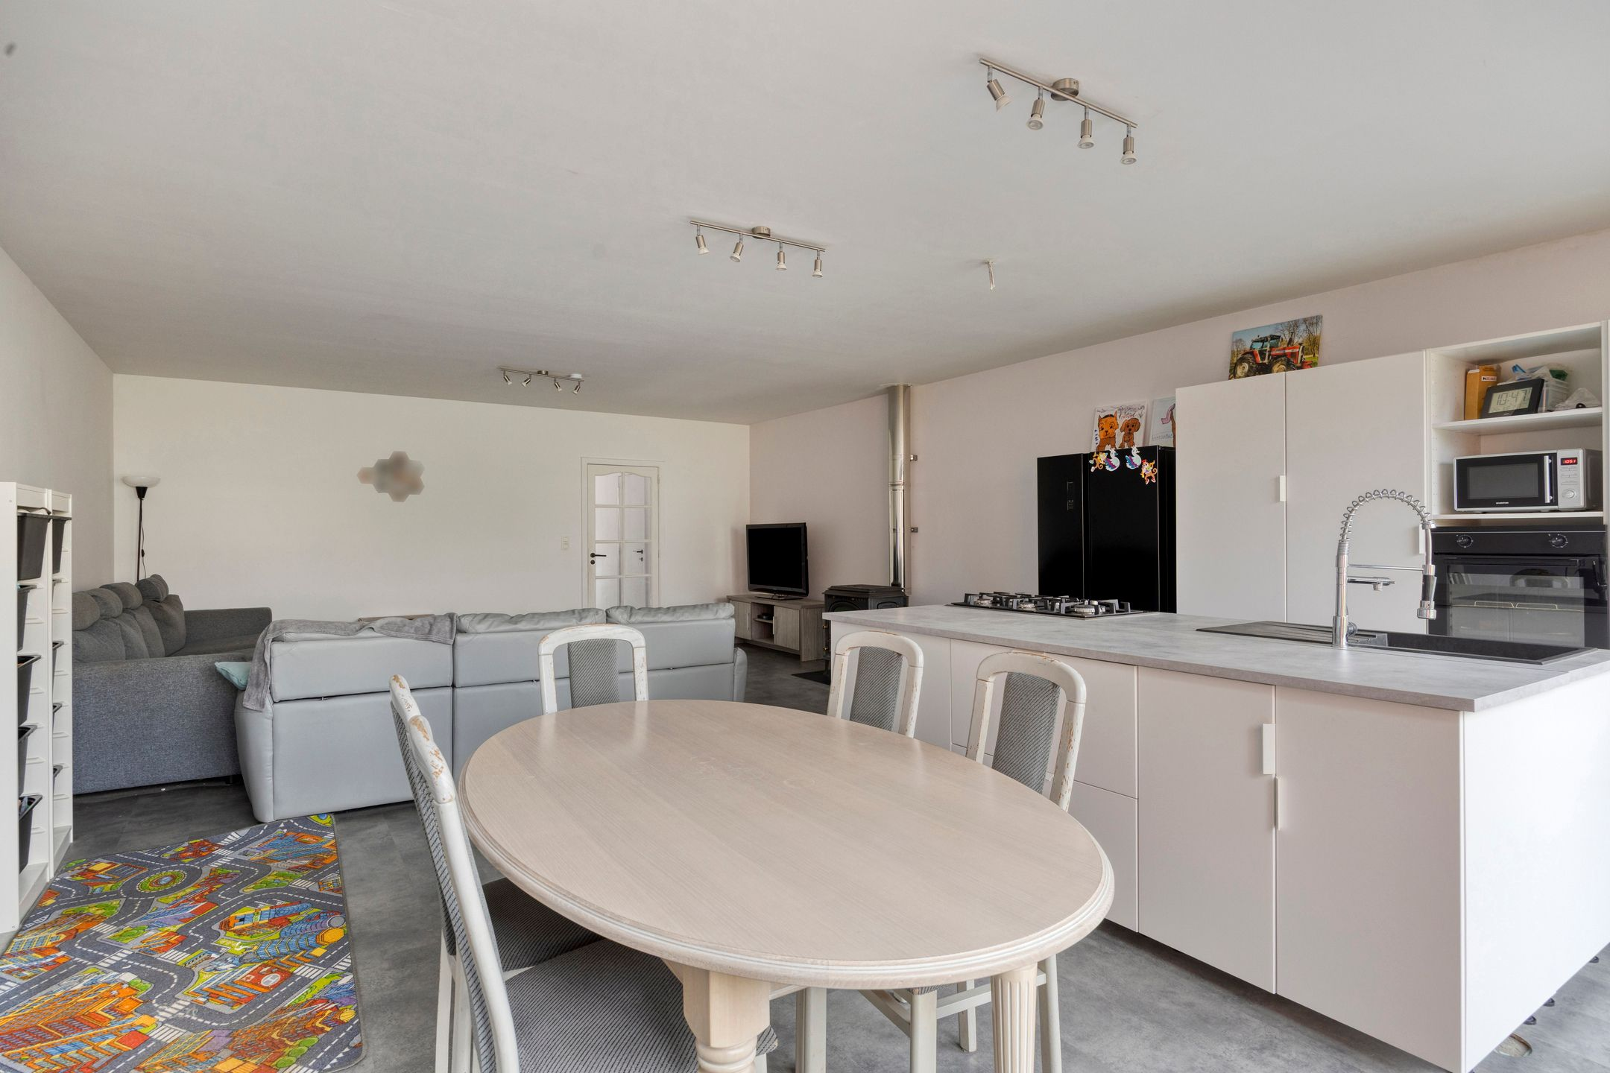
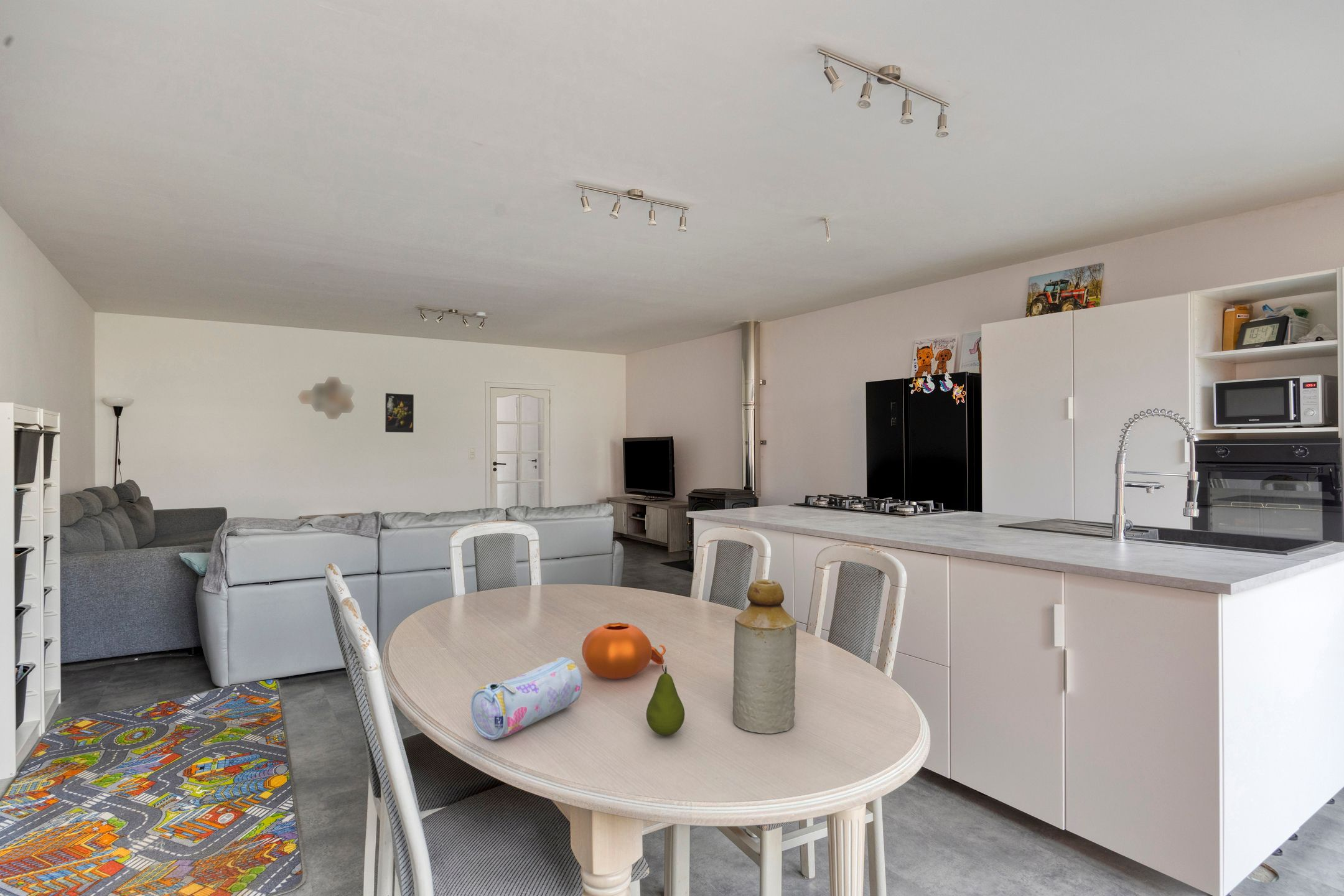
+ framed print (399, 413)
+ fruit (665, 699)
+ pencil case (528, 694)
+ vase (625, 648)
+ bottle (764, 651)
